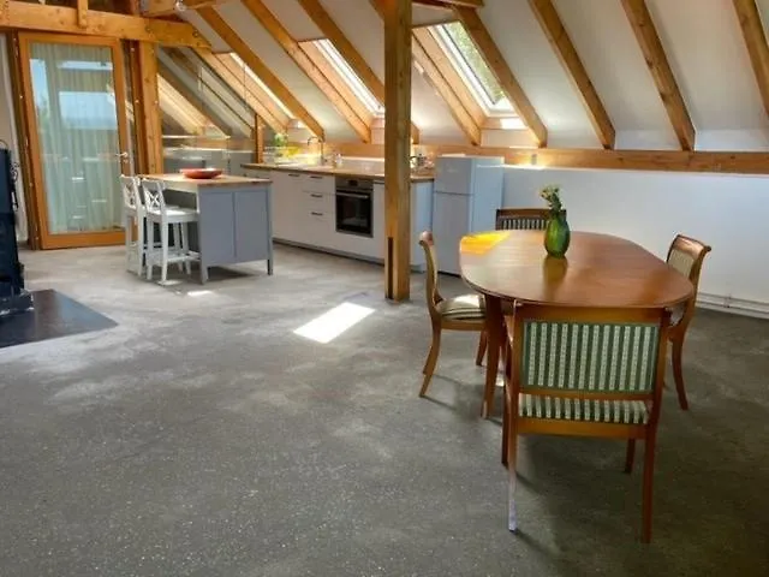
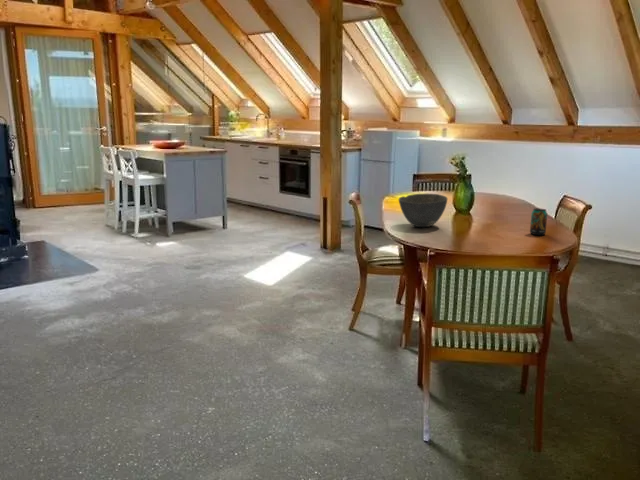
+ beverage can (538, 221)
+ bowl (422, 211)
